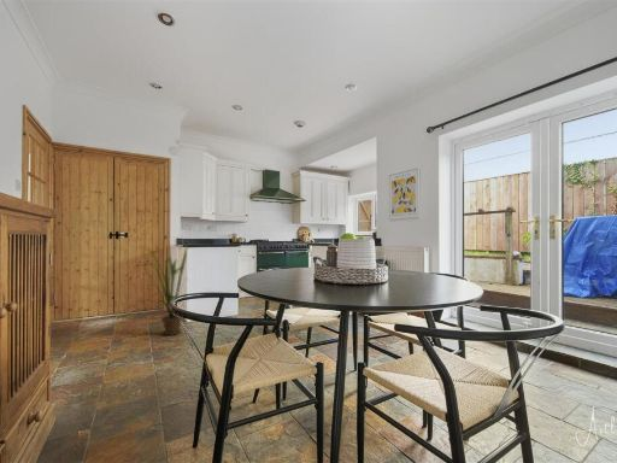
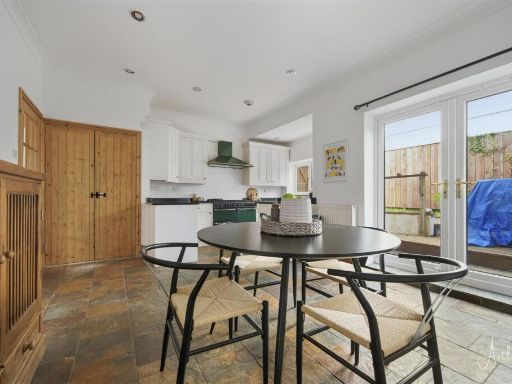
- house plant (168, 289)
